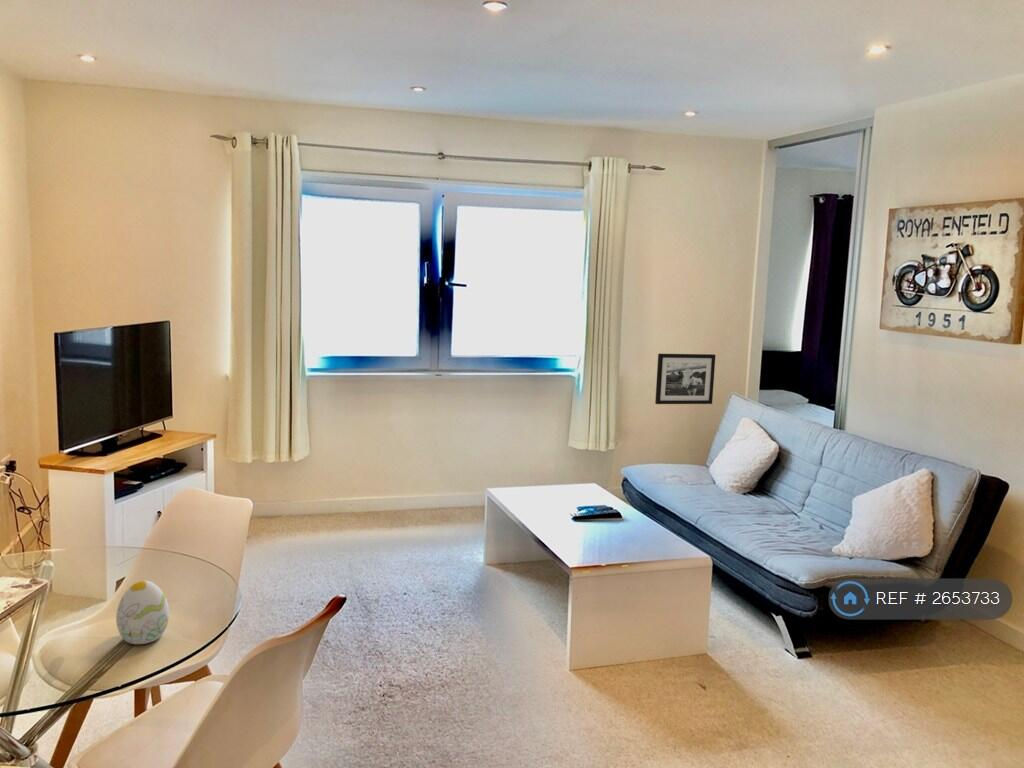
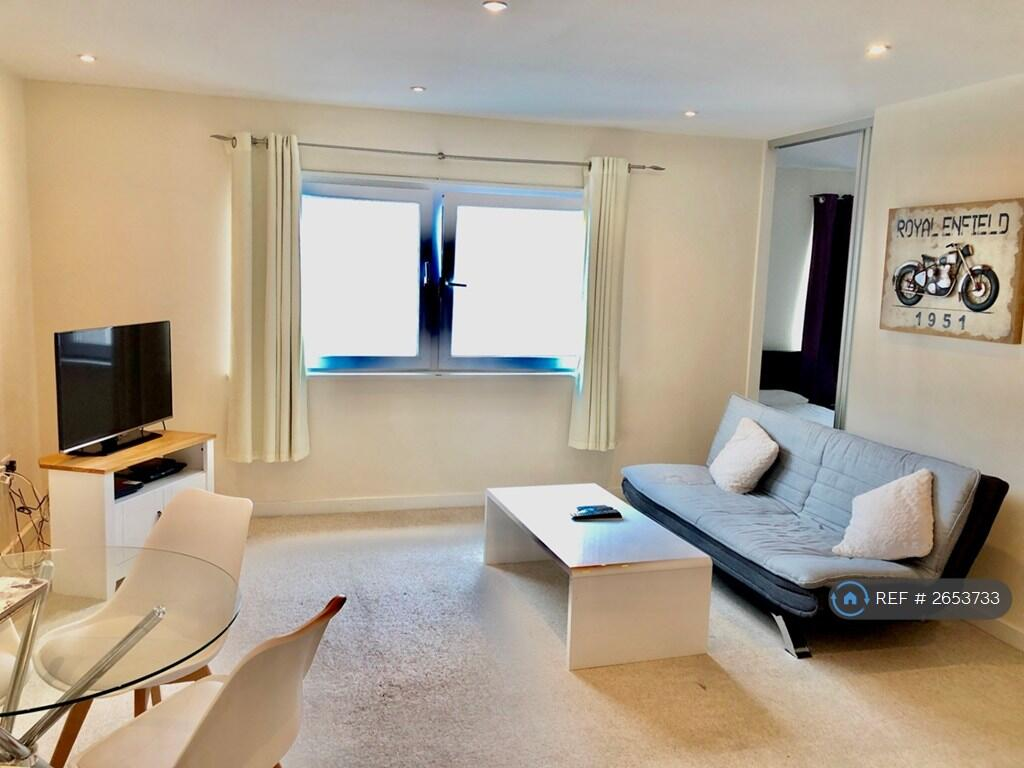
- decorative egg (142, 609)
- picture frame (685, 379)
